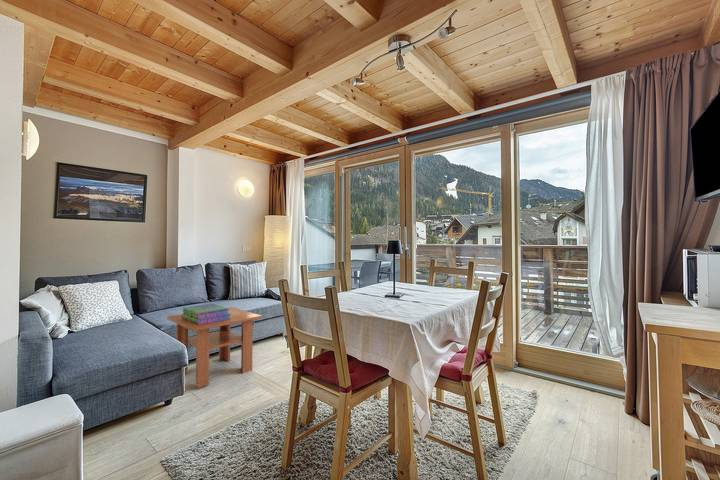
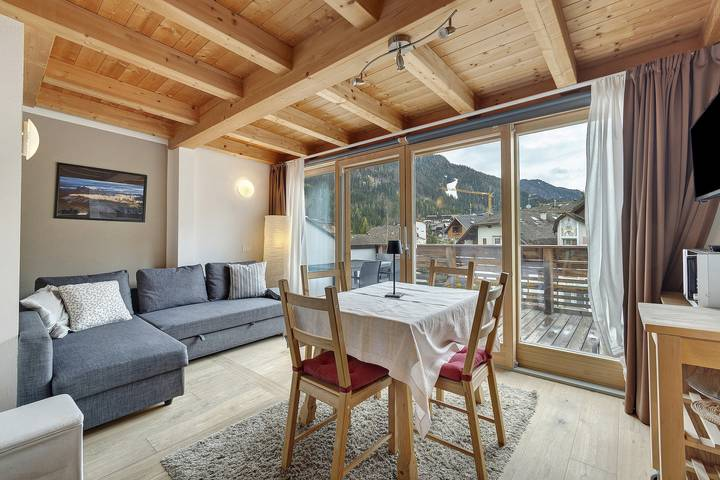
- stack of books (206, 313)
- coffee table (214, 343)
